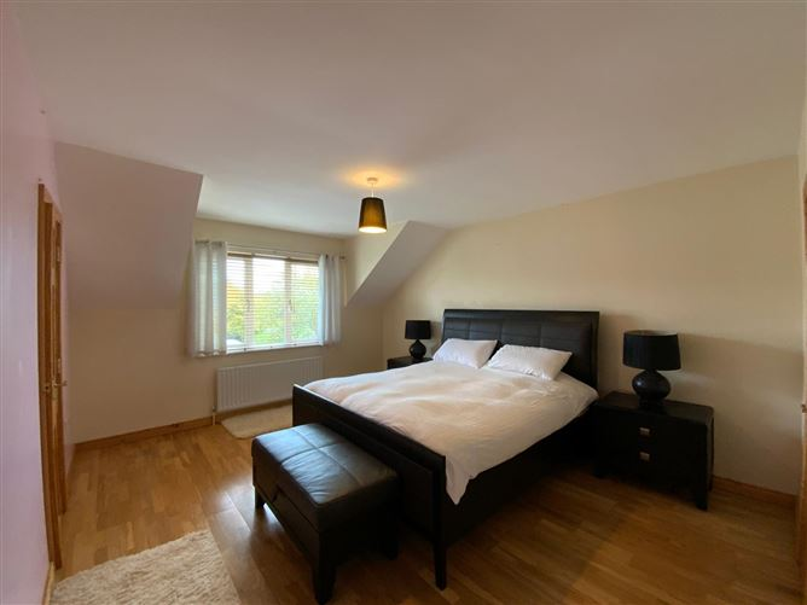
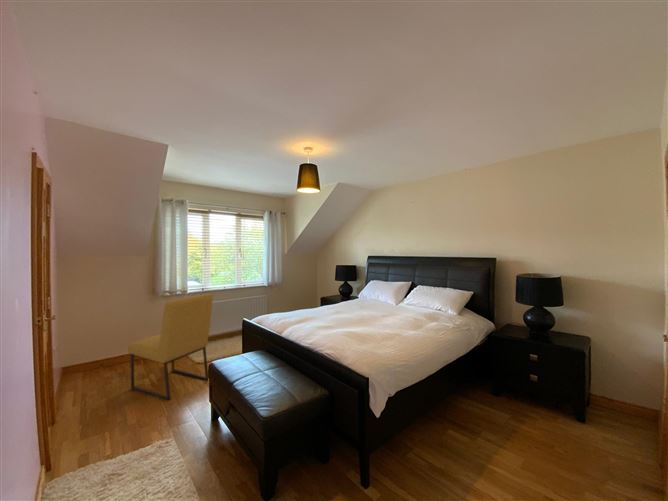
+ chair (172, 339)
